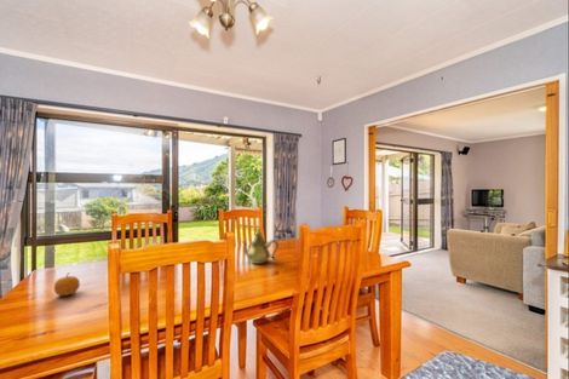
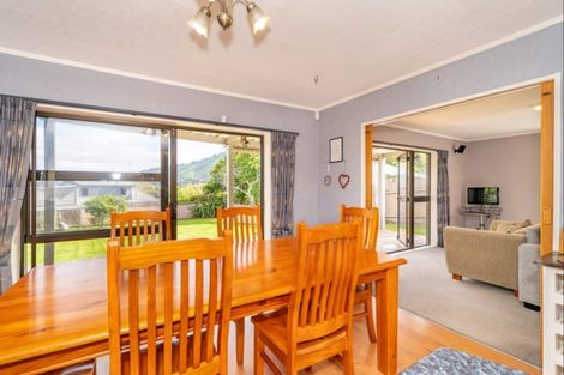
- fruit (67, 283)
- teapot (259, 243)
